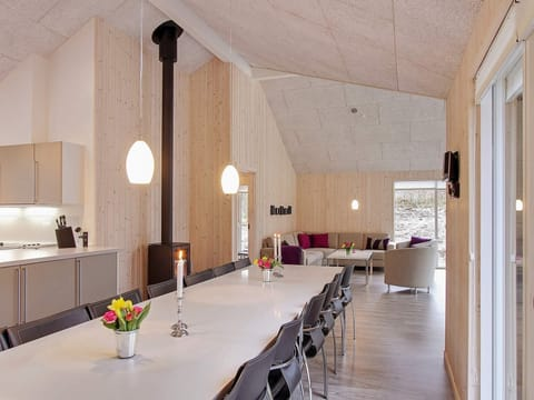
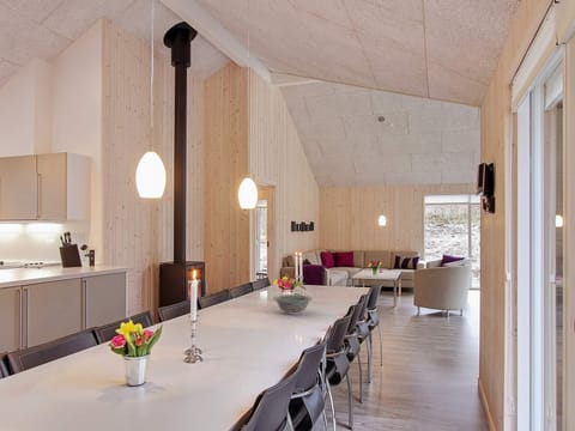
+ bowl (292, 305)
